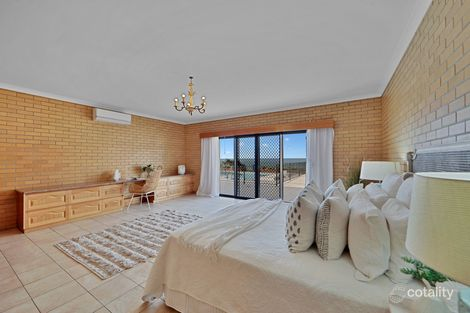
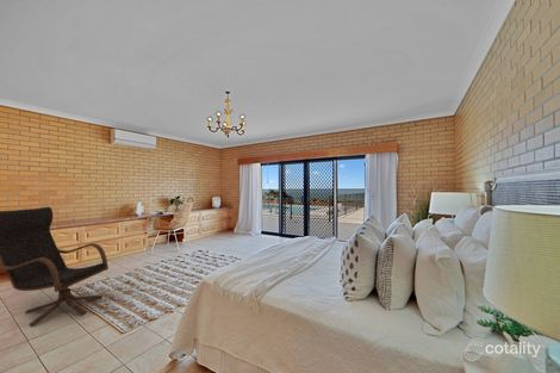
+ lounge chair (54, 259)
